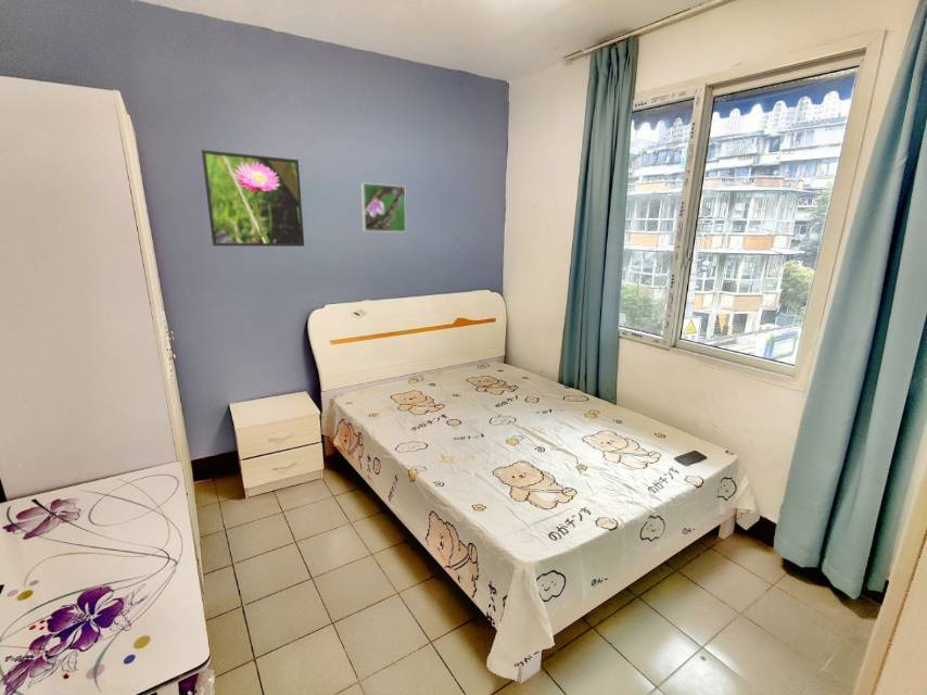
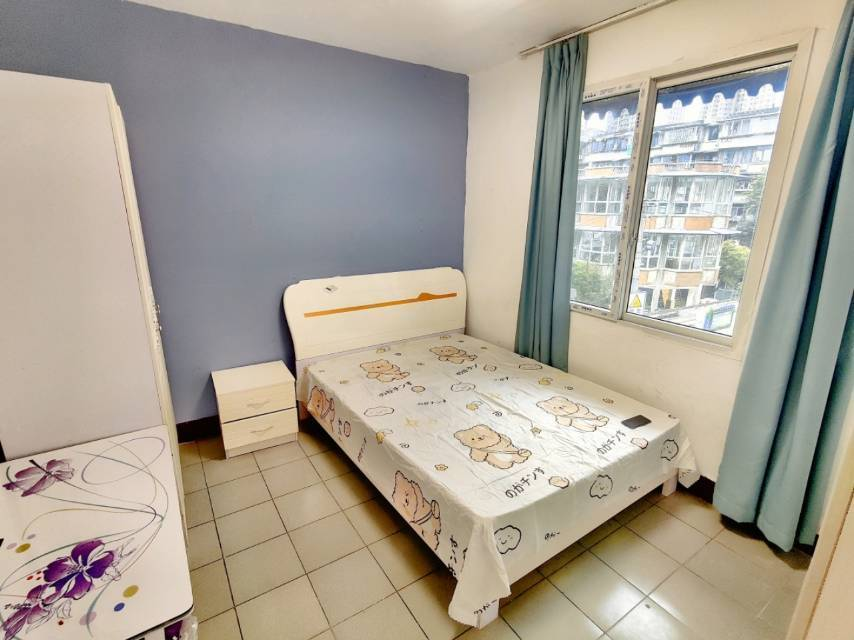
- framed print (256, 201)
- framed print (384, 208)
